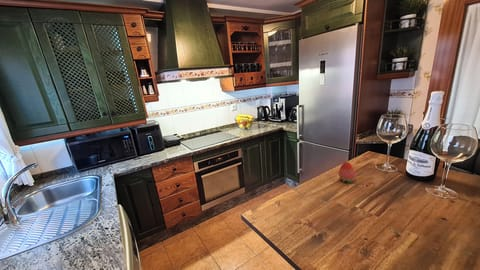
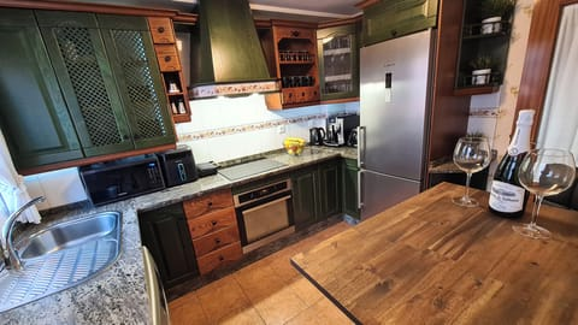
- fruit (346, 171)
